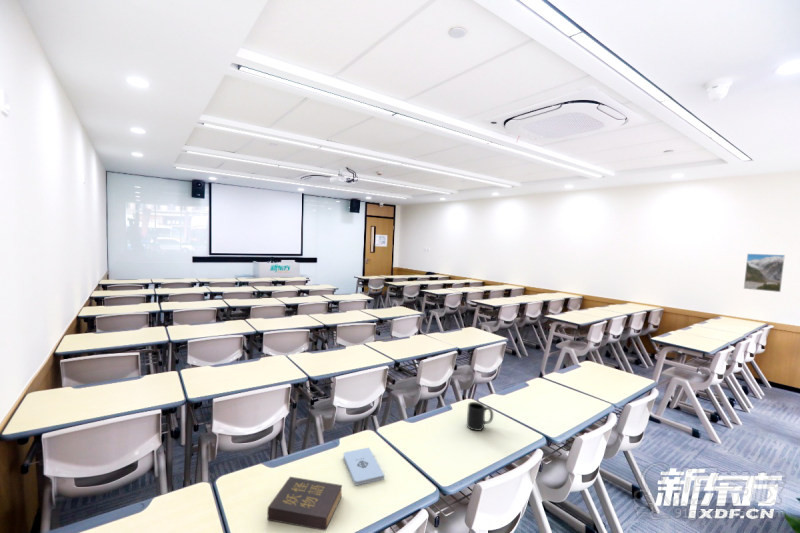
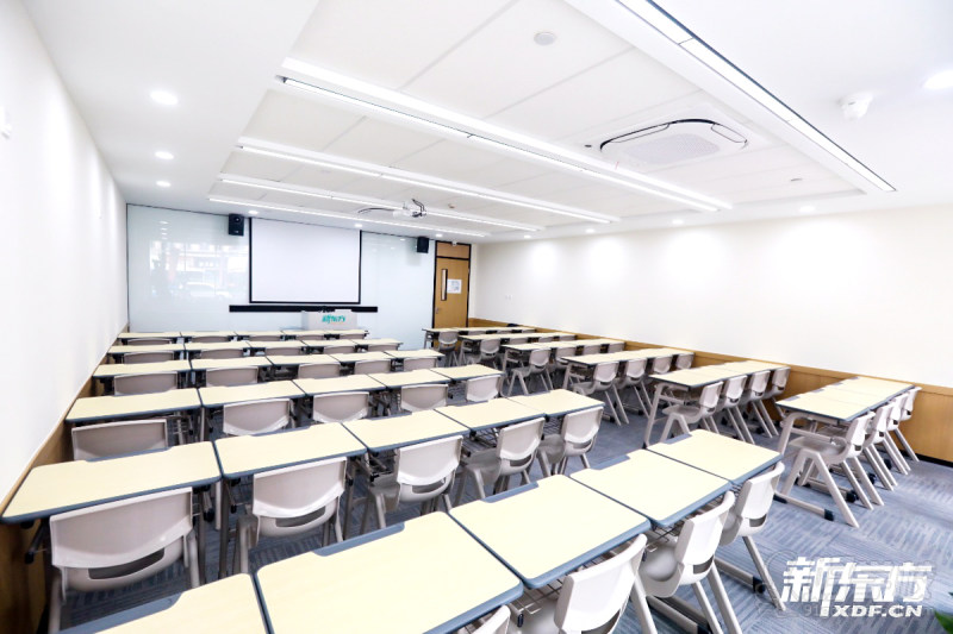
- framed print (763, 272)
- hardback book (306, 501)
- notepad (362, 465)
- mug (479, 416)
